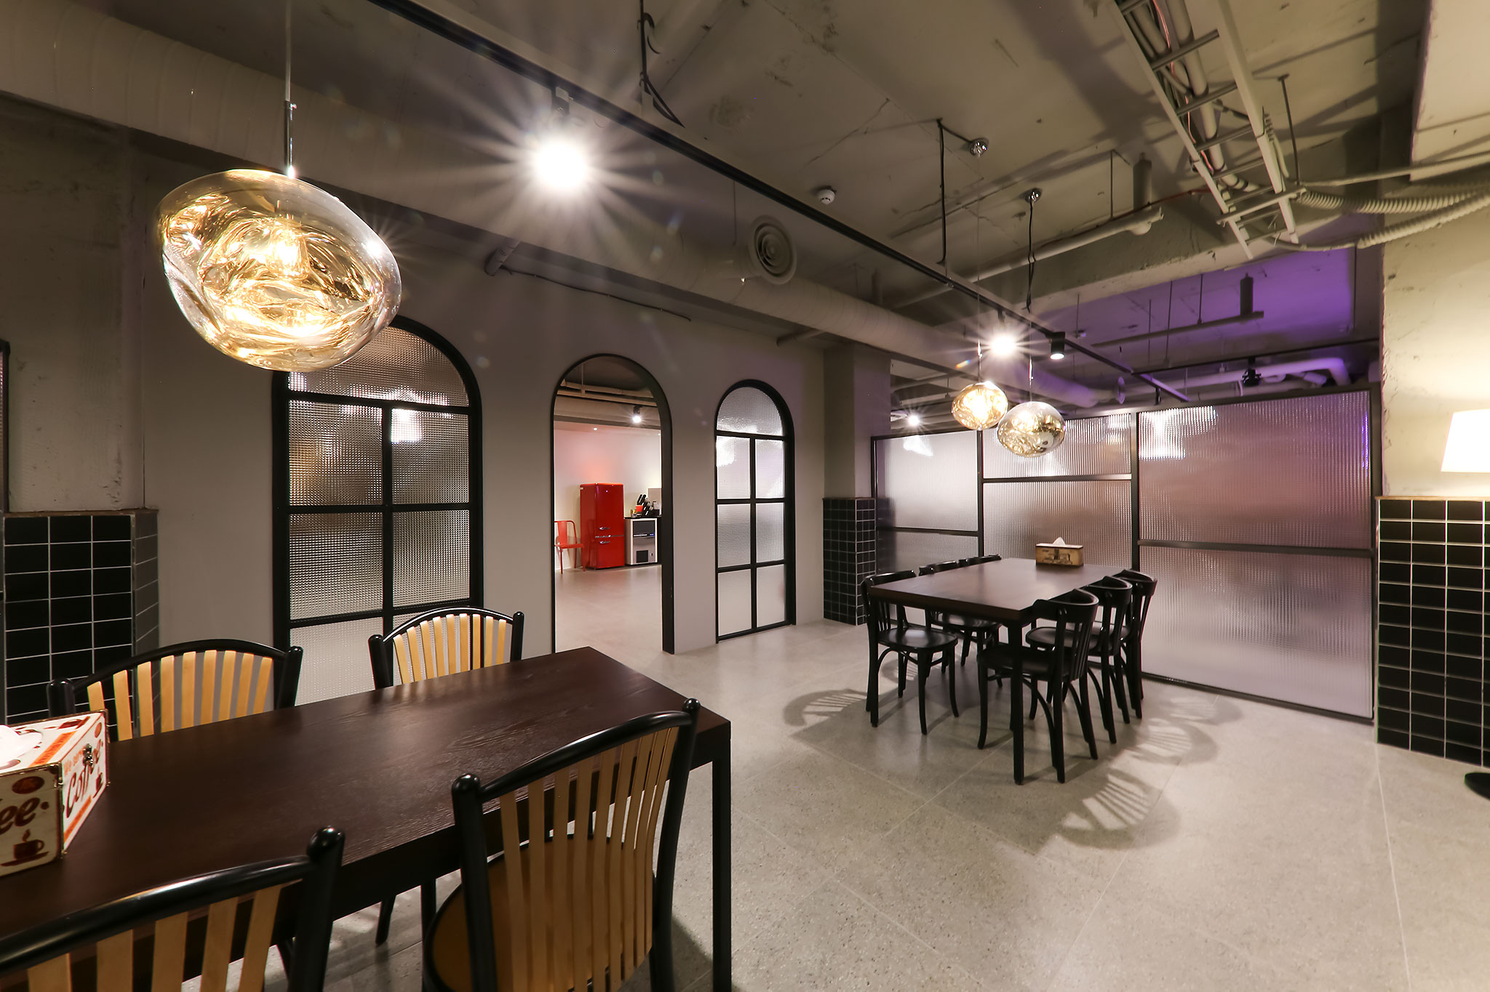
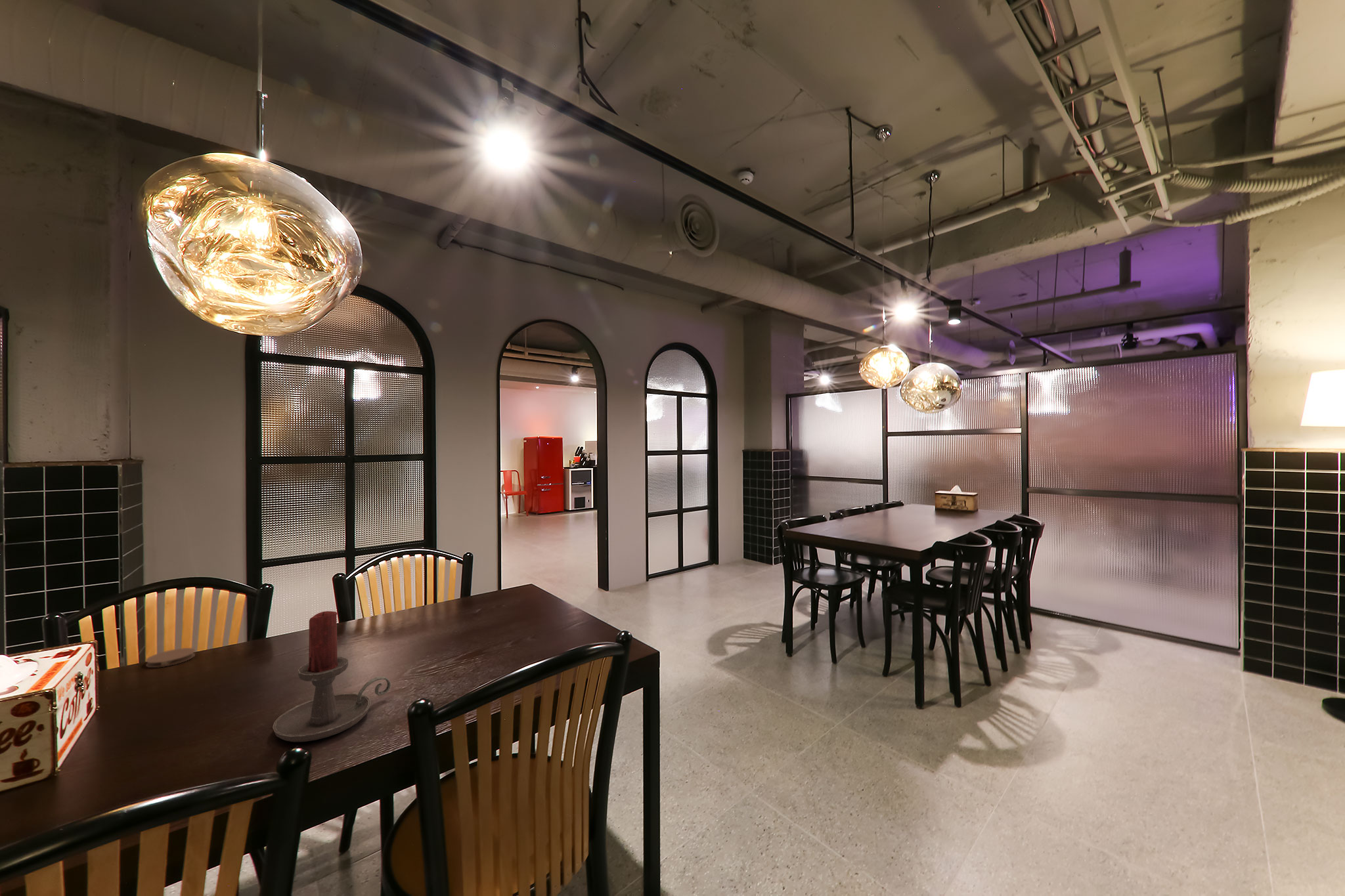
+ candle holder (337, 662)
+ coaster (171, 657)
